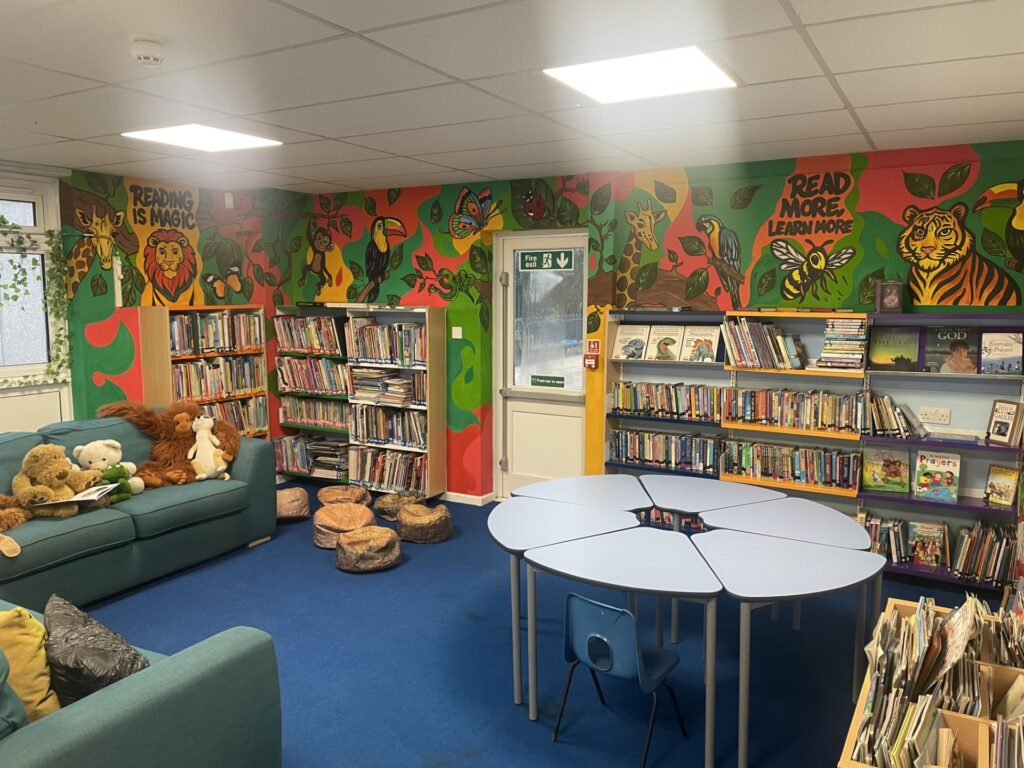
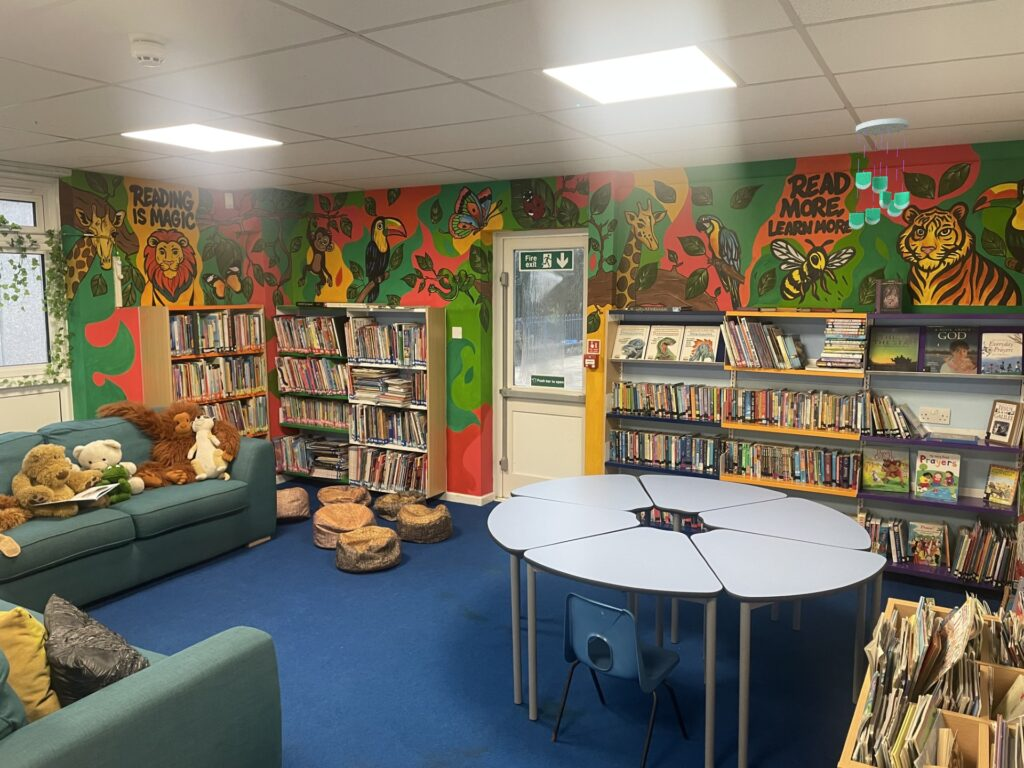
+ ceiling mobile (880, 177)
